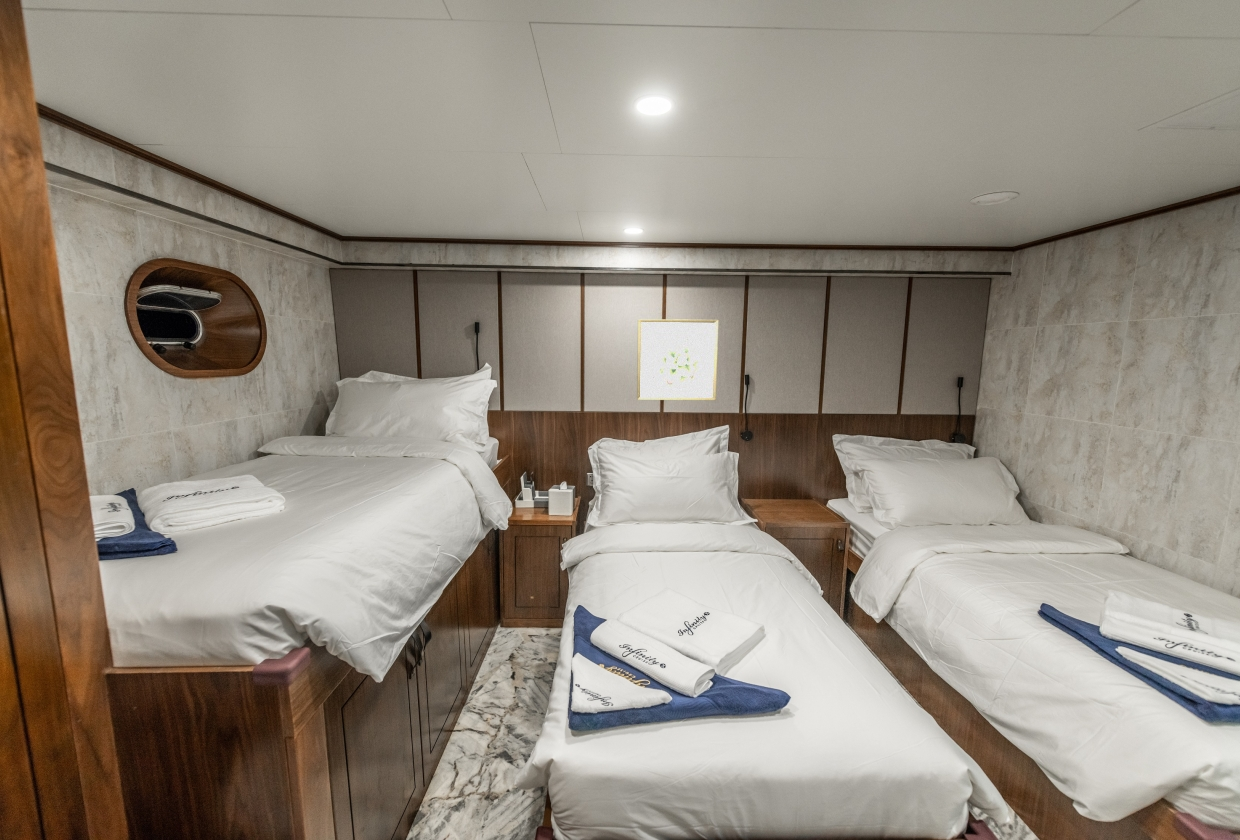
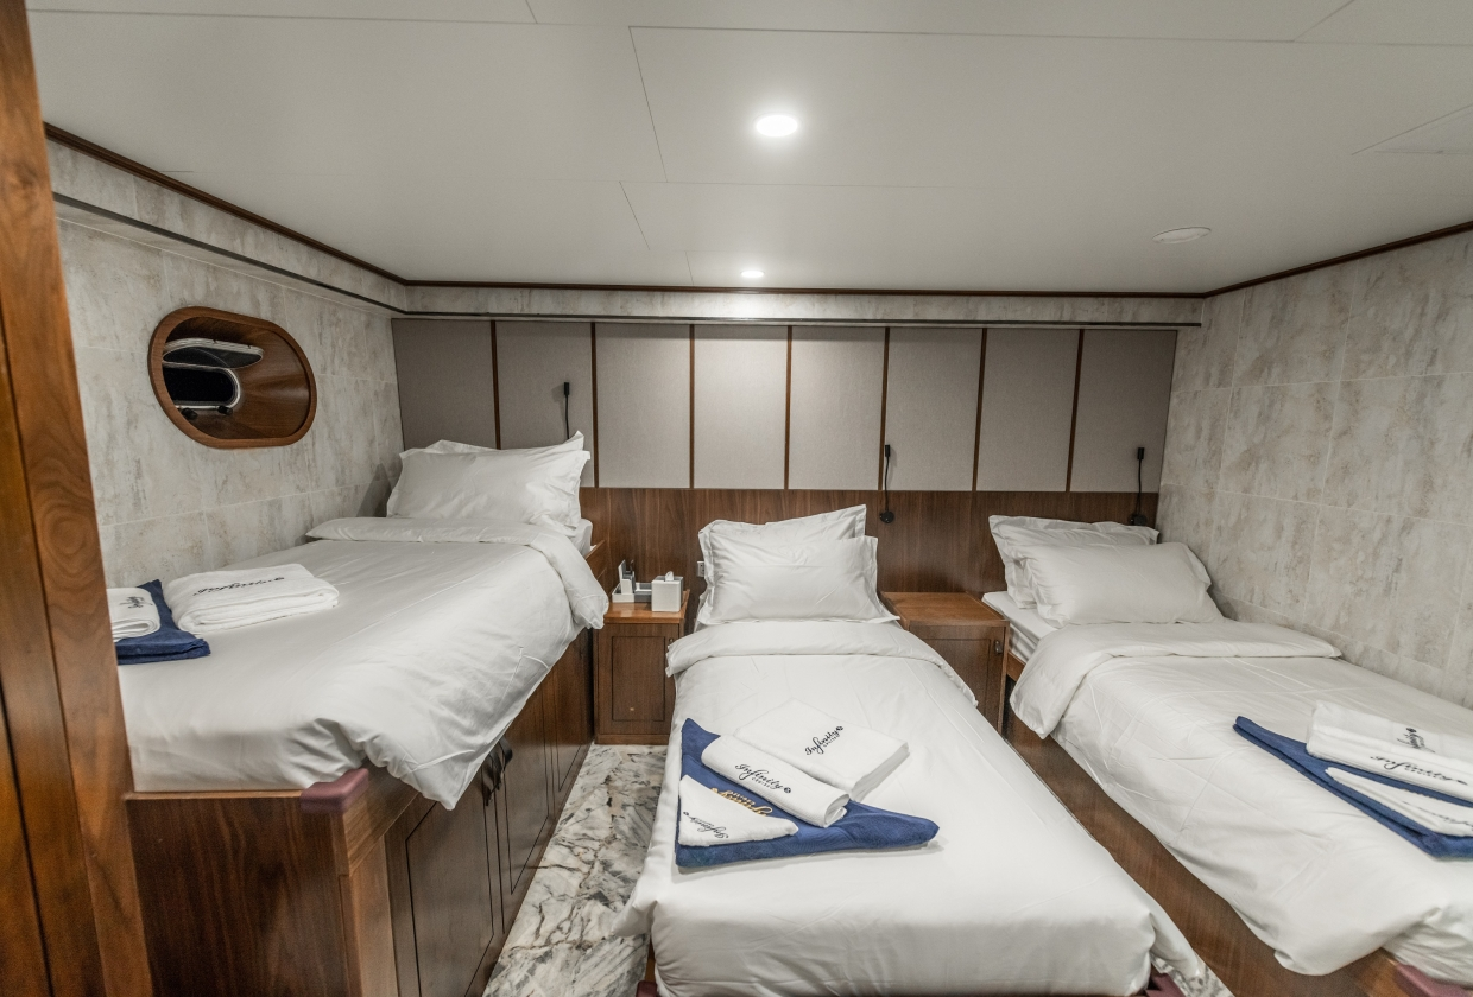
- wall art (677, 360)
